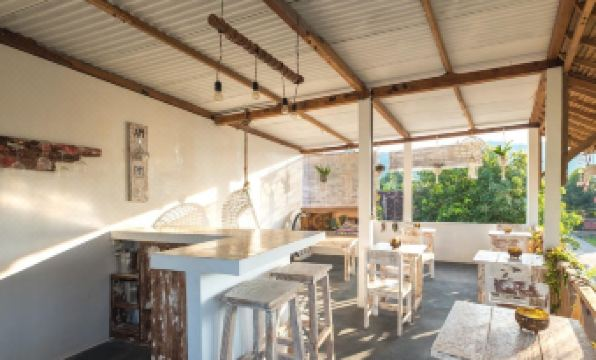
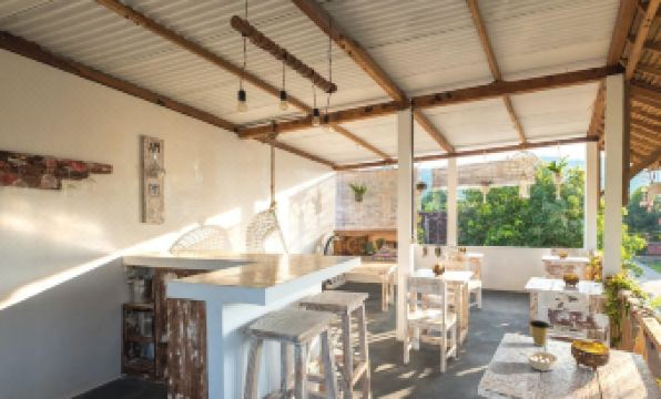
+ coffee cup (539, 332)
+ legume (540, 360)
